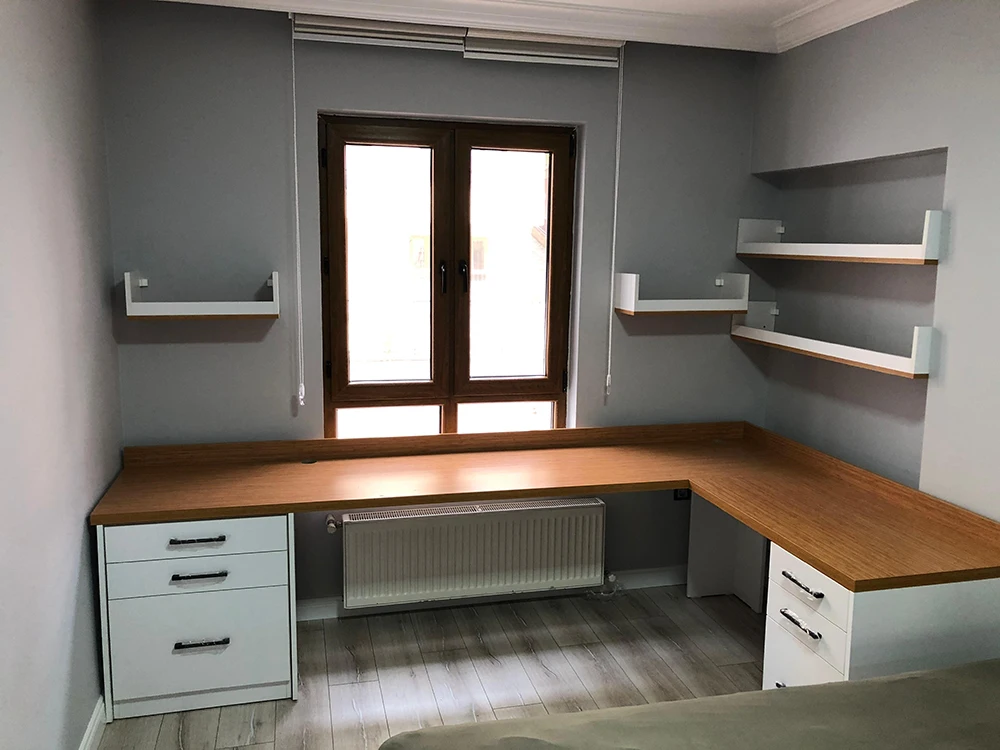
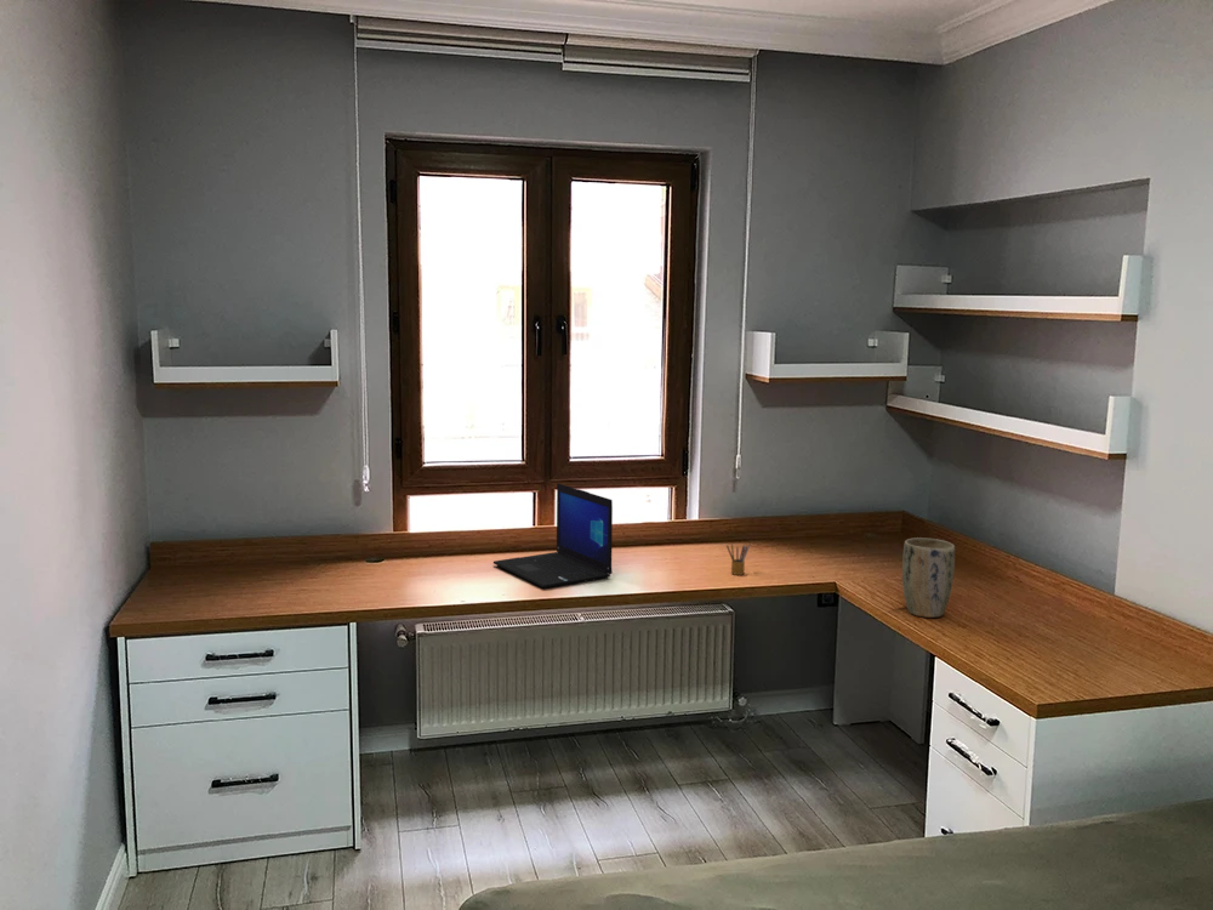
+ plant pot (927, 578)
+ pencil box (736, 557)
+ laptop (557, 533)
